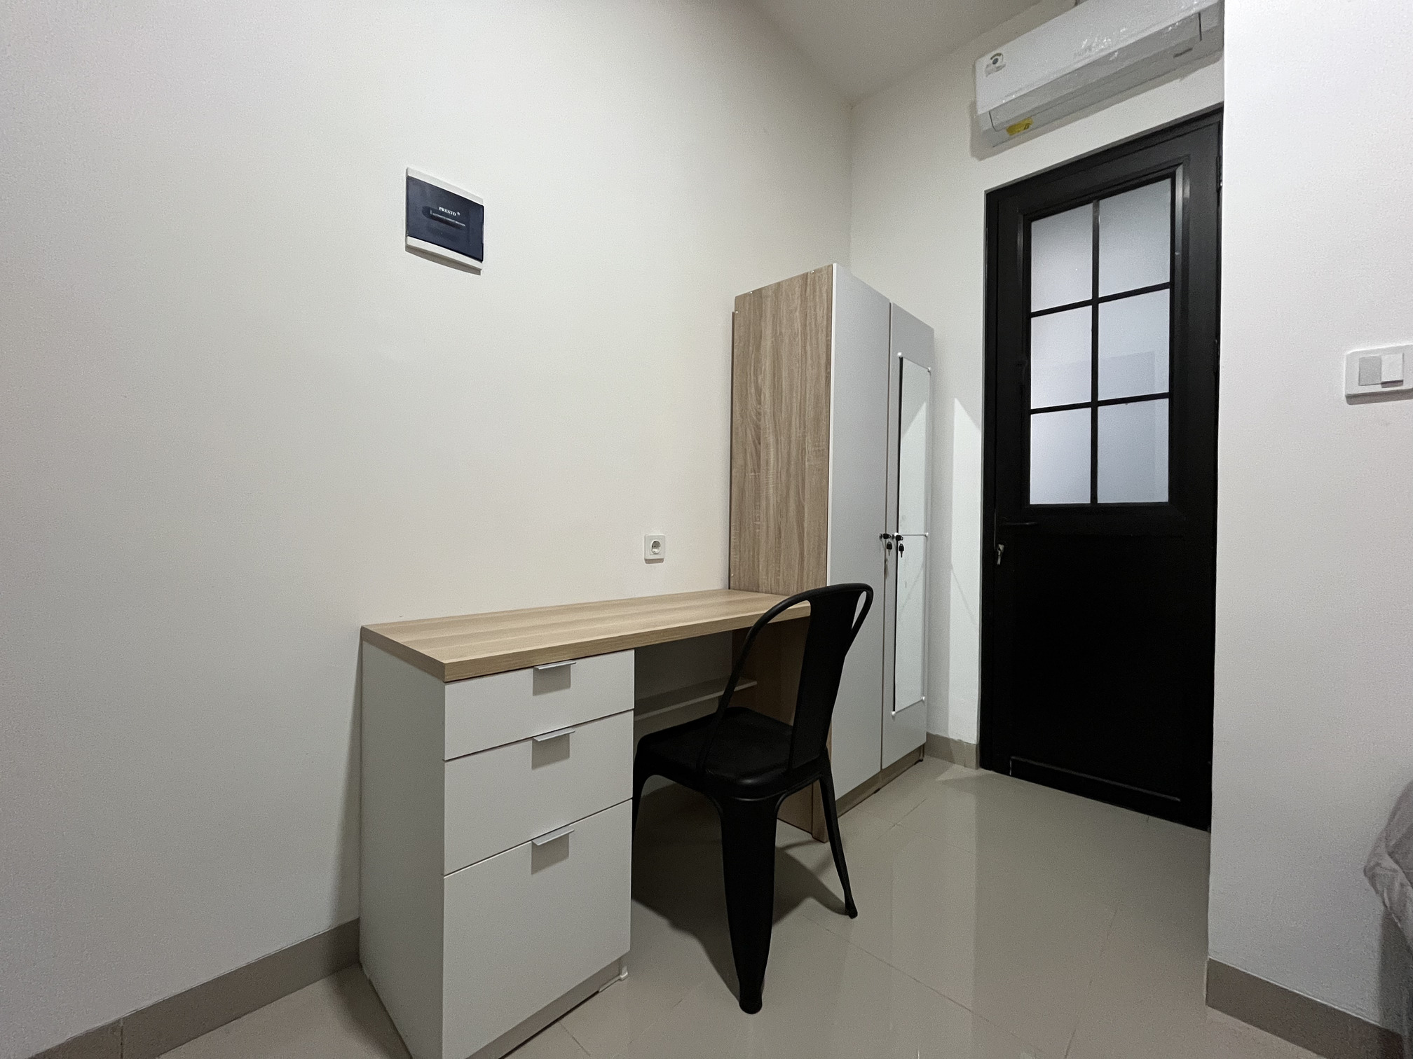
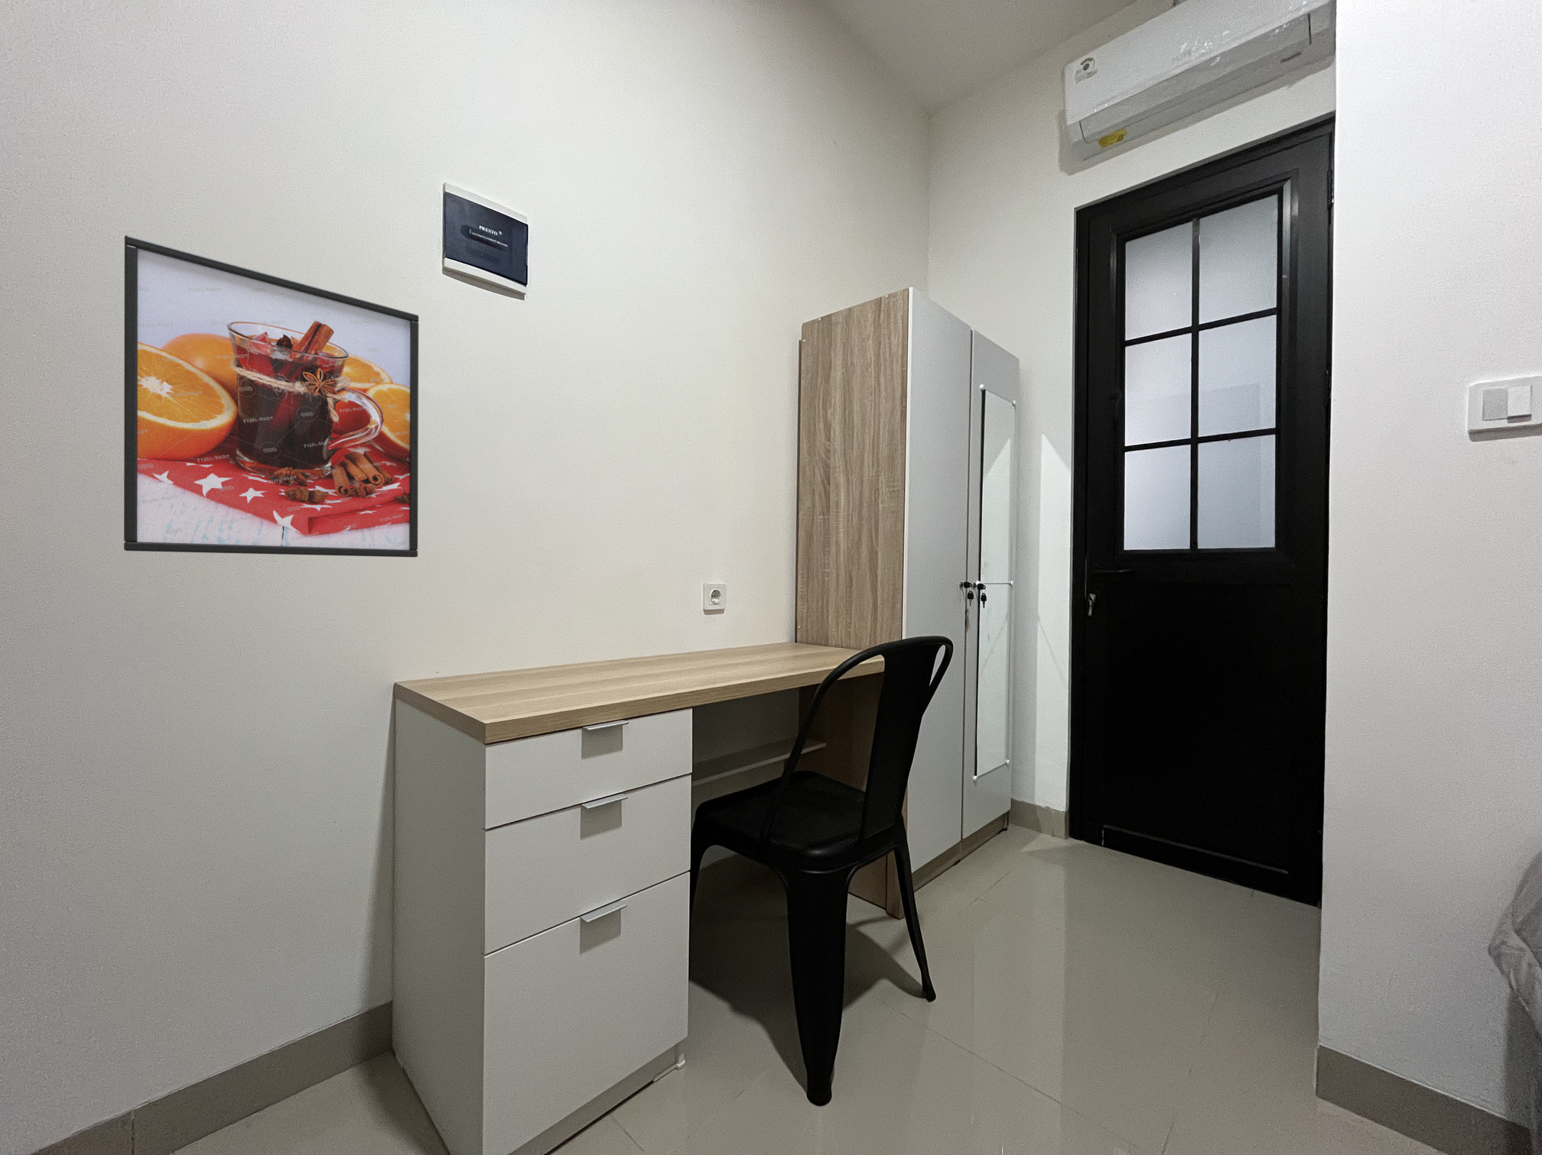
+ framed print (290, 417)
